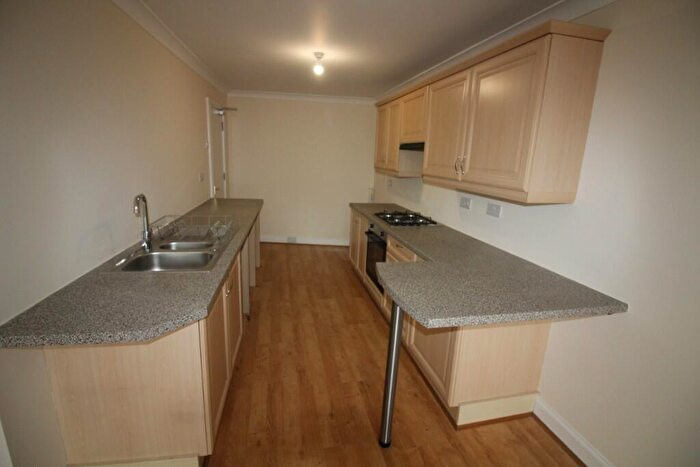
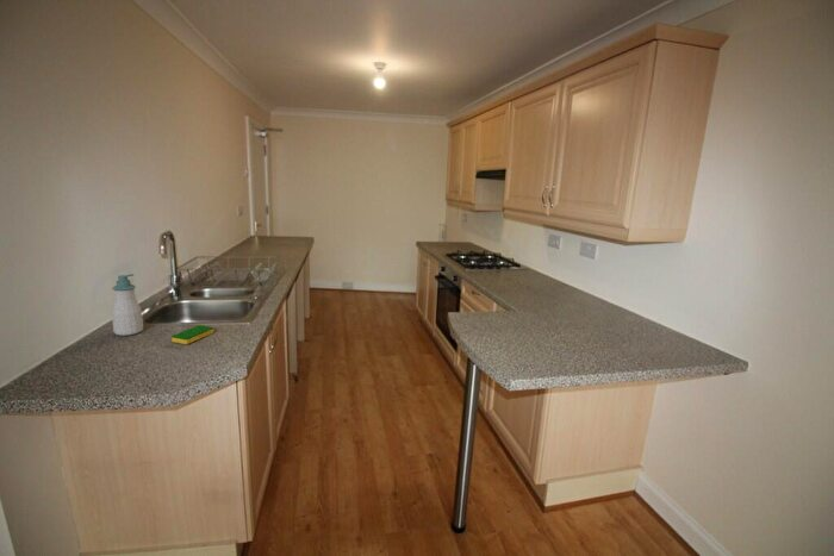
+ dish sponge (193, 333)
+ soap bottle (125, 304)
